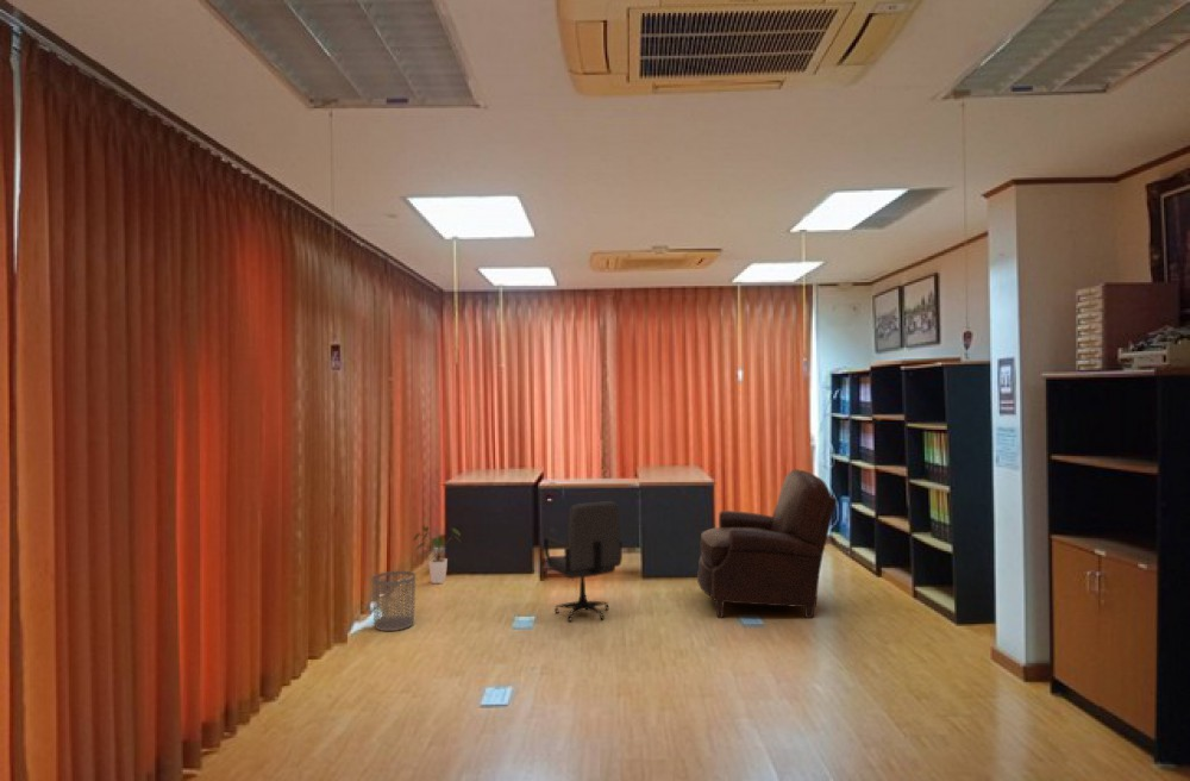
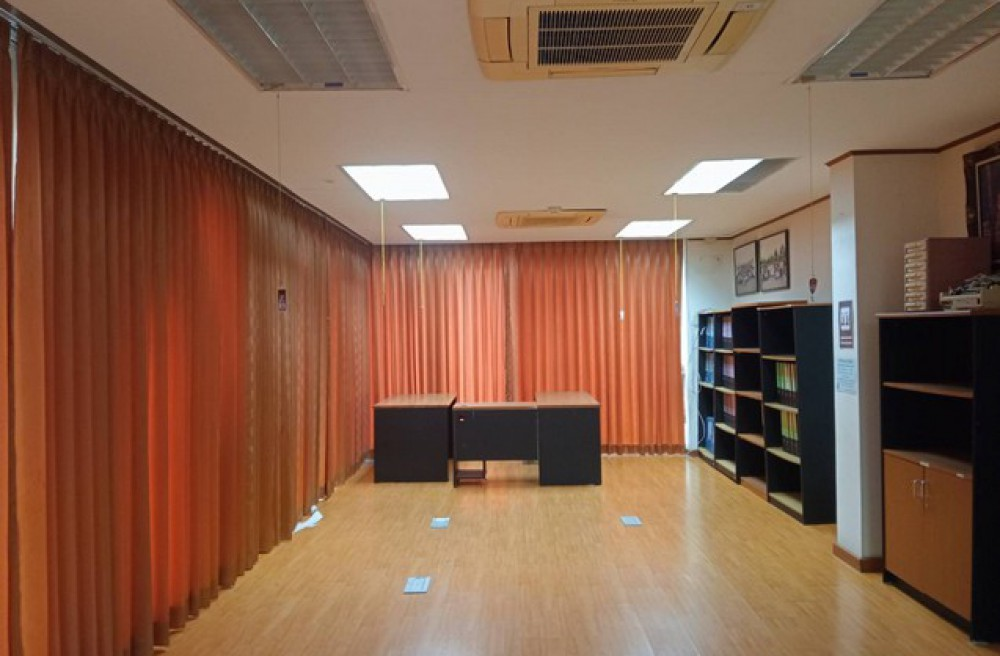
- waste bin (394, 600)
- chair (760, 537)
- house plant (437, 554)
- office chair (582, 556)
